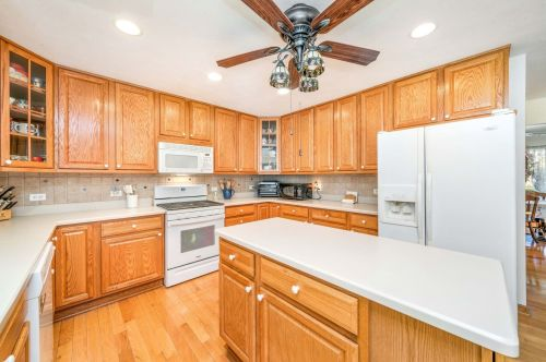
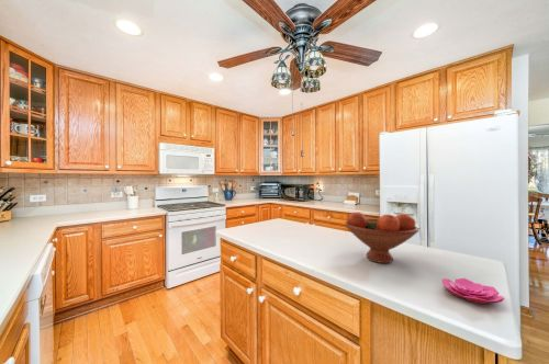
+ fruit bowl (379, 235)
+ flower (470, 291)
